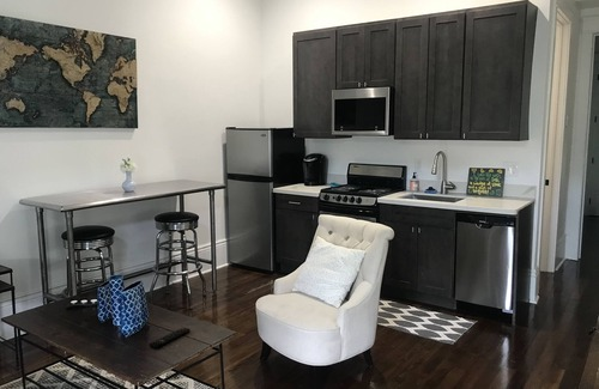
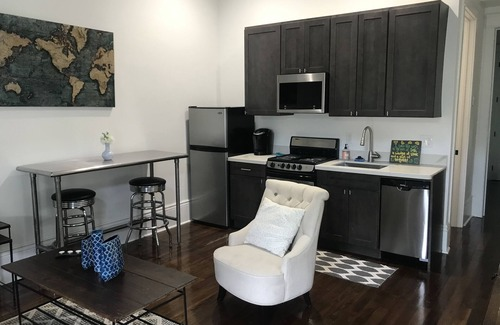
- remote control (170, 338)
